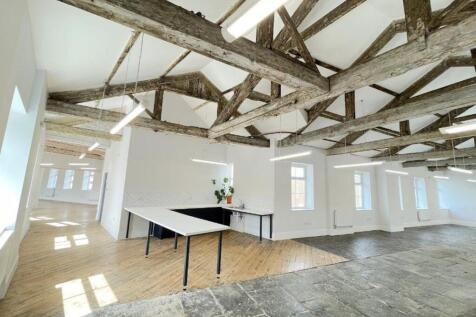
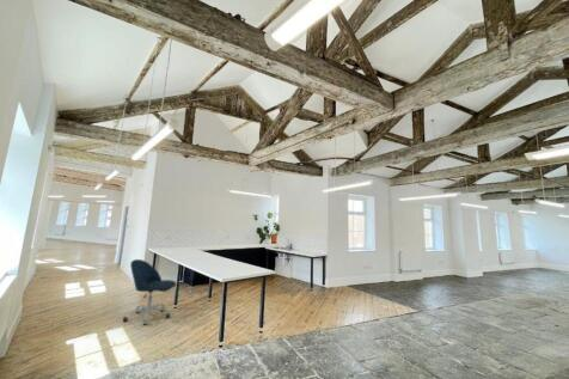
+ office chair (152, 288)
